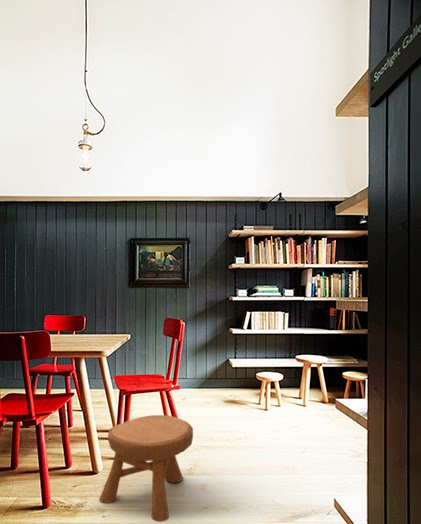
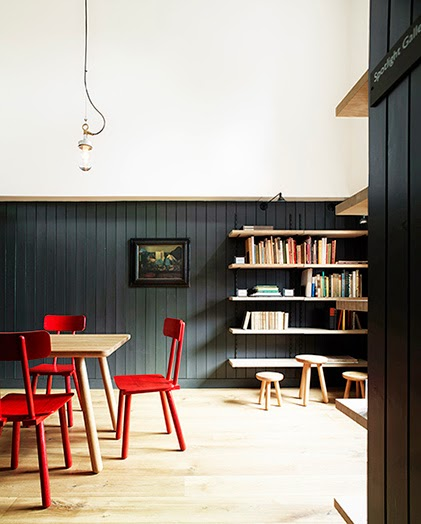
- stool (153, 459)
